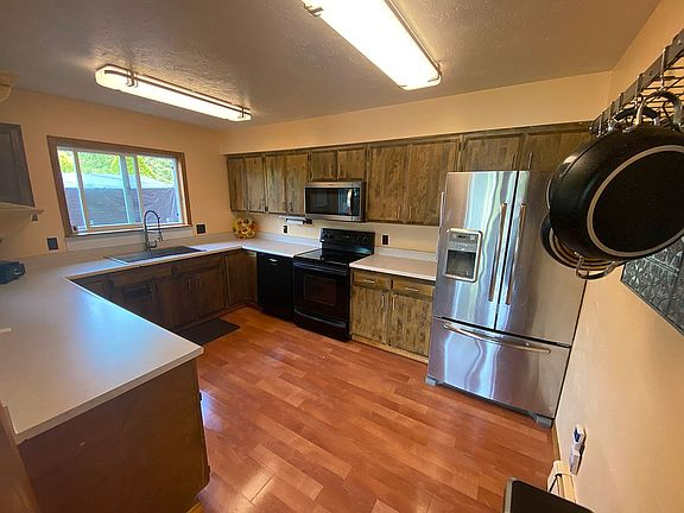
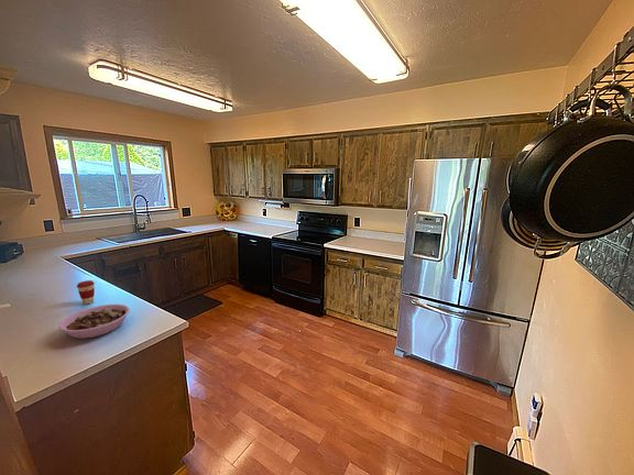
+ coffee cup (86, 292)
+ bowl (97, 320)
